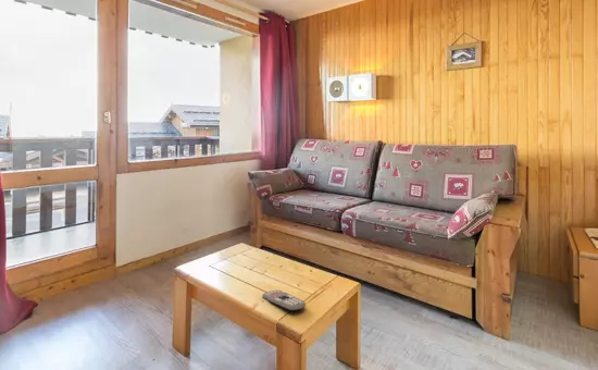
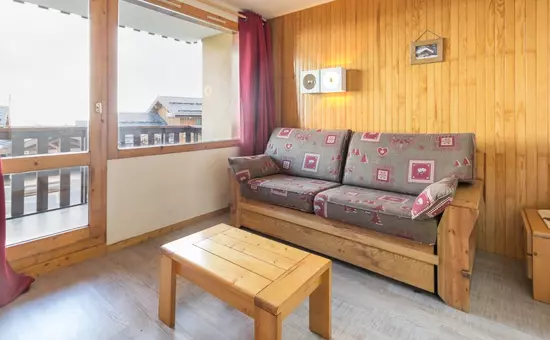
- remote control (284, 300)
